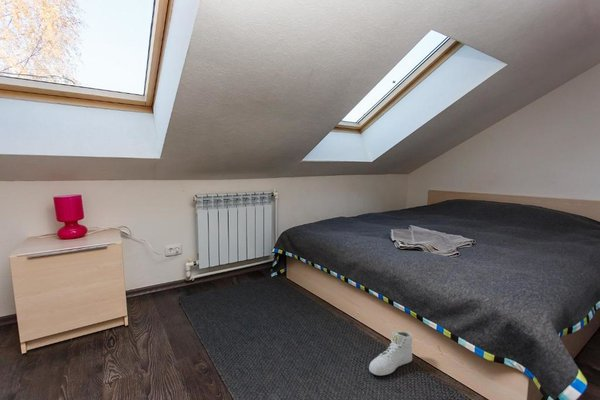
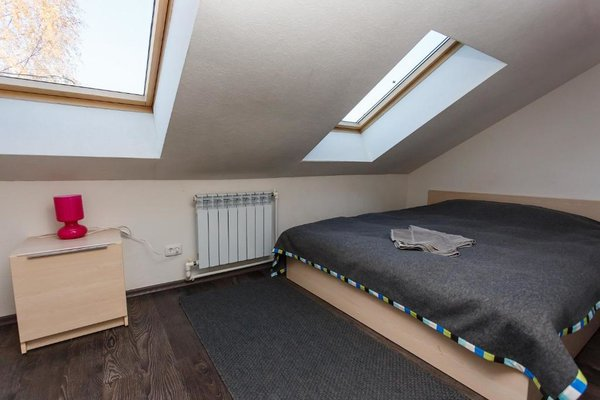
- sneaker (391, 349)
